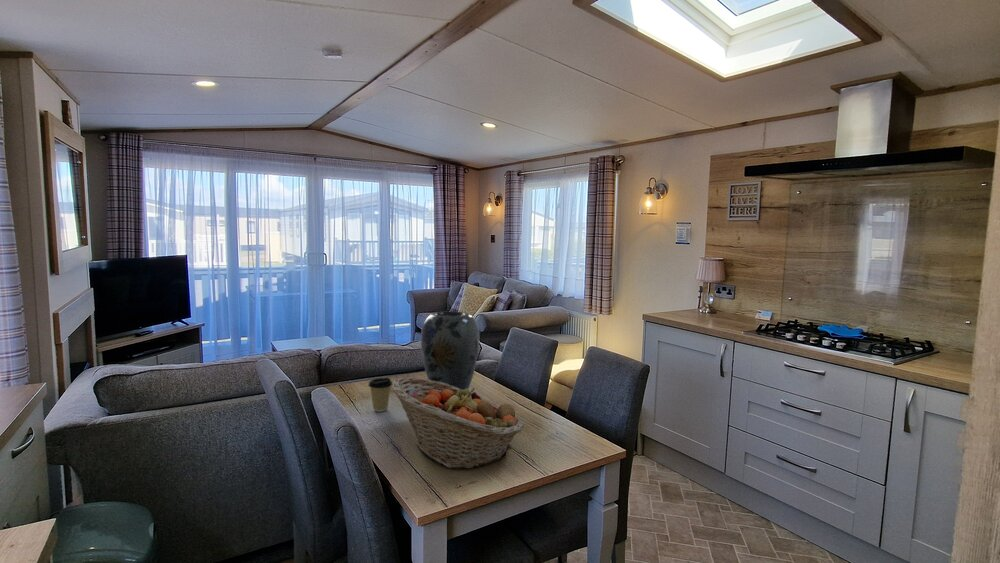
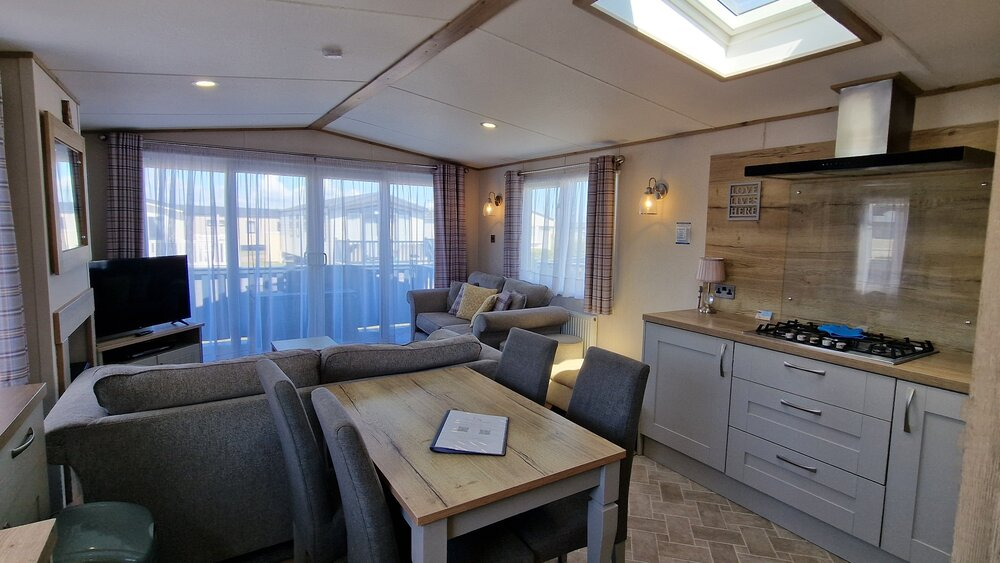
- coffee cup (380, 394)
- vase (450, 354)
- fruit basket (455, 414)
